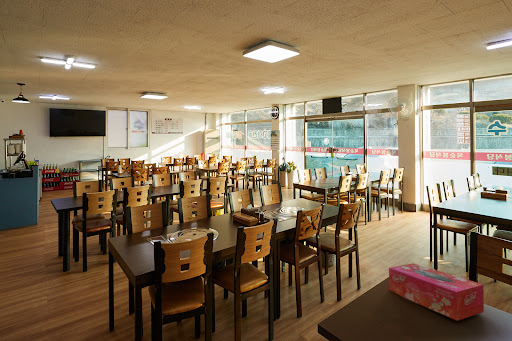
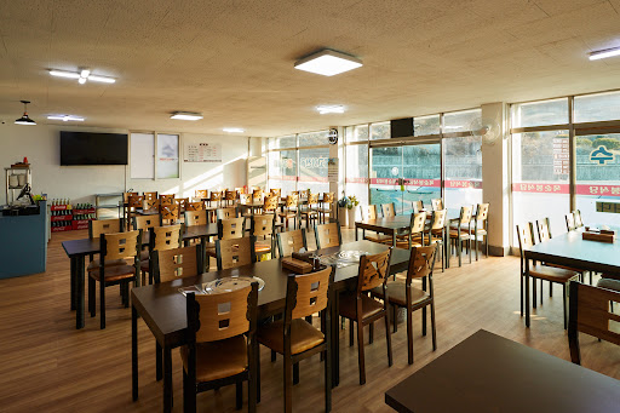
- tissue box (432, 288)
